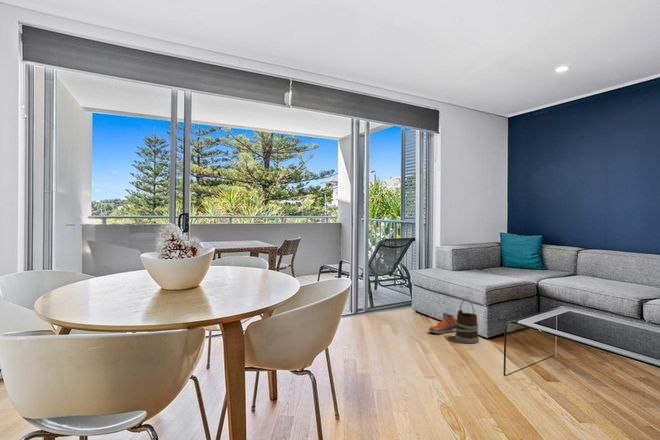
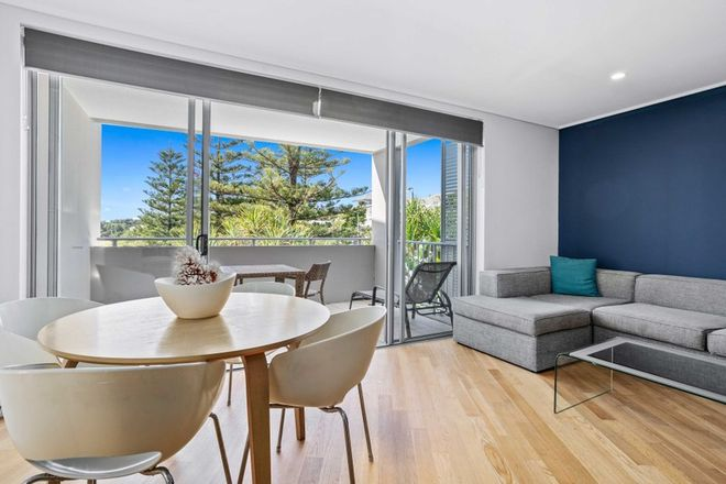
- sneaker (442, 322)
- wooden bucket (466, 319)
